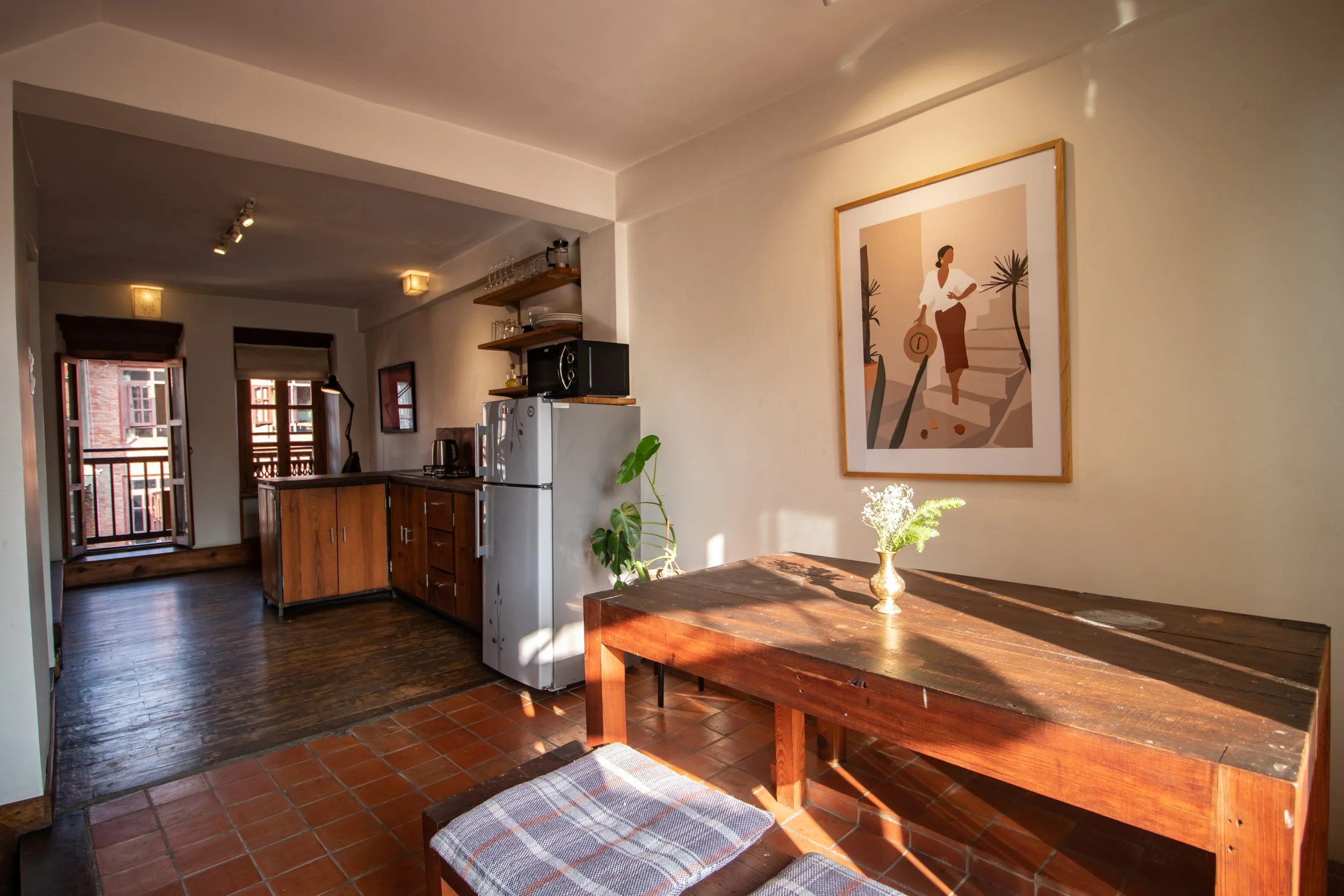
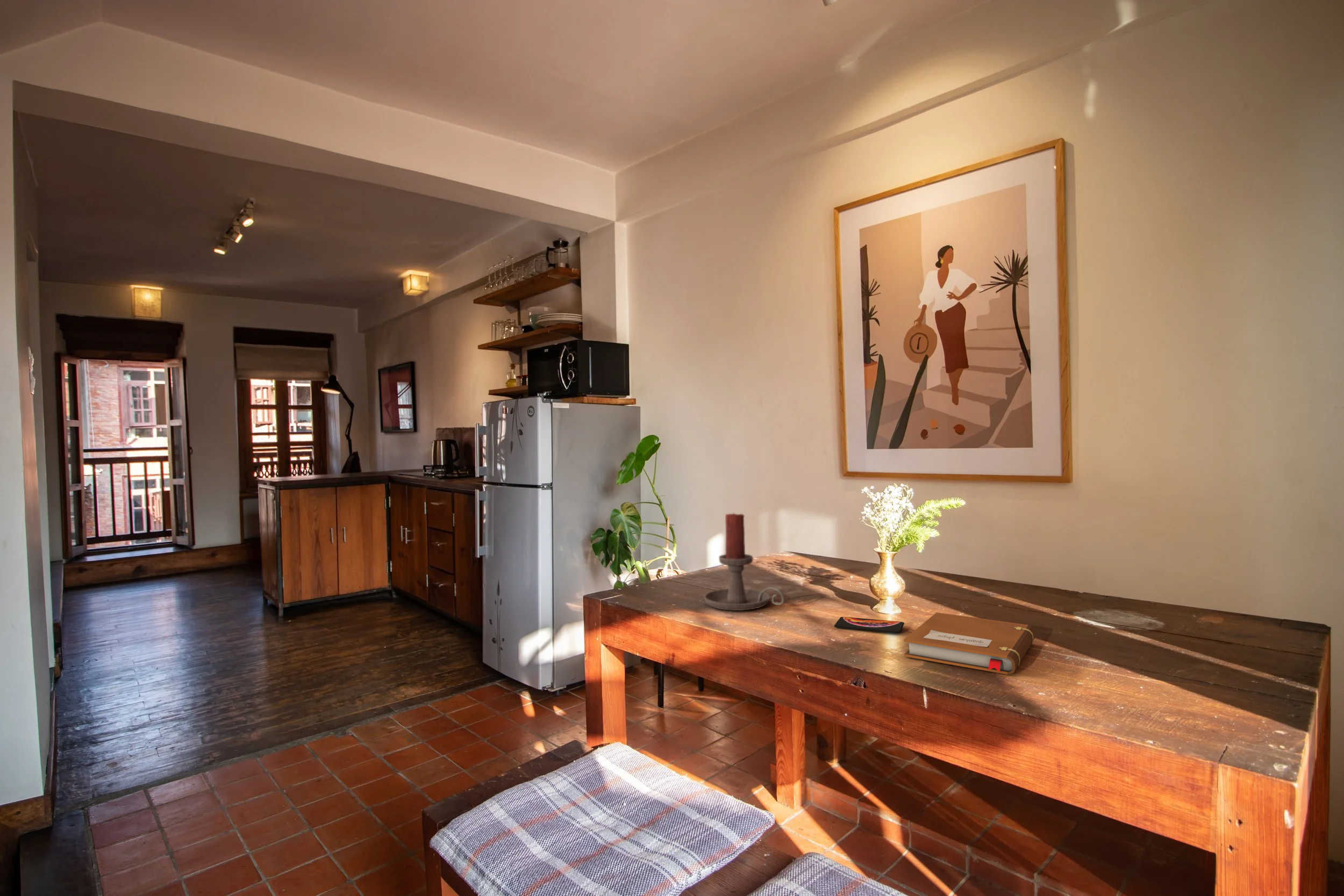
+ smartphone (869, 625)
+ notebook (971, 641)
+ candle holder (744, 558)
